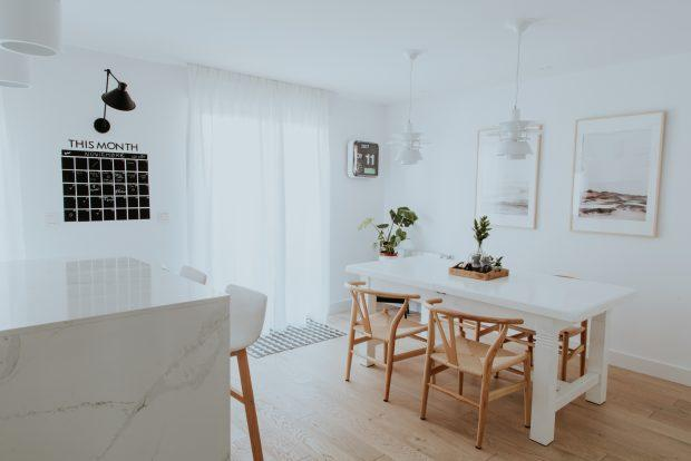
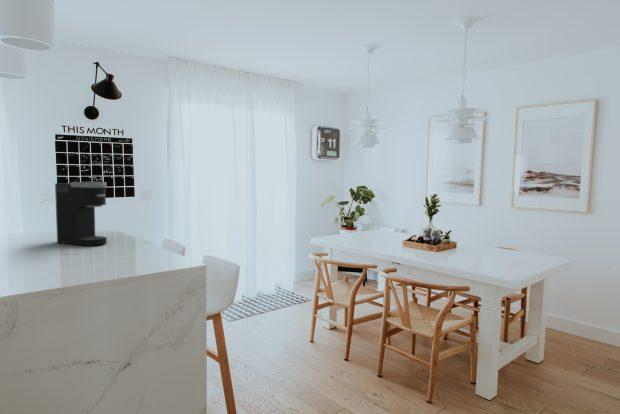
+ coffee maker (81, 212)
